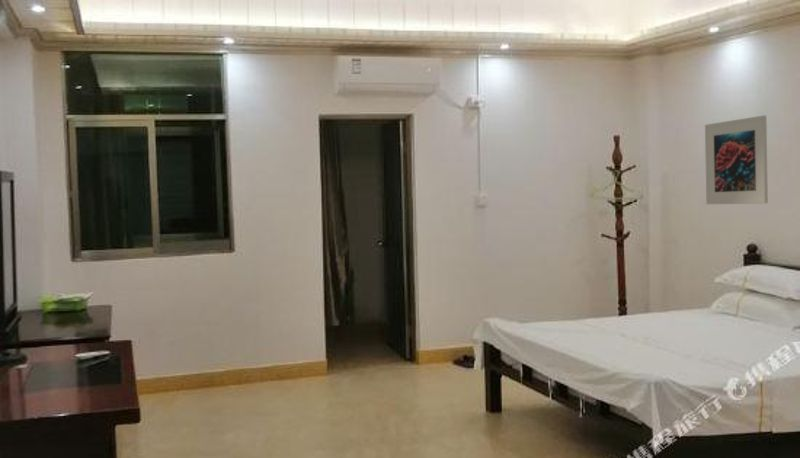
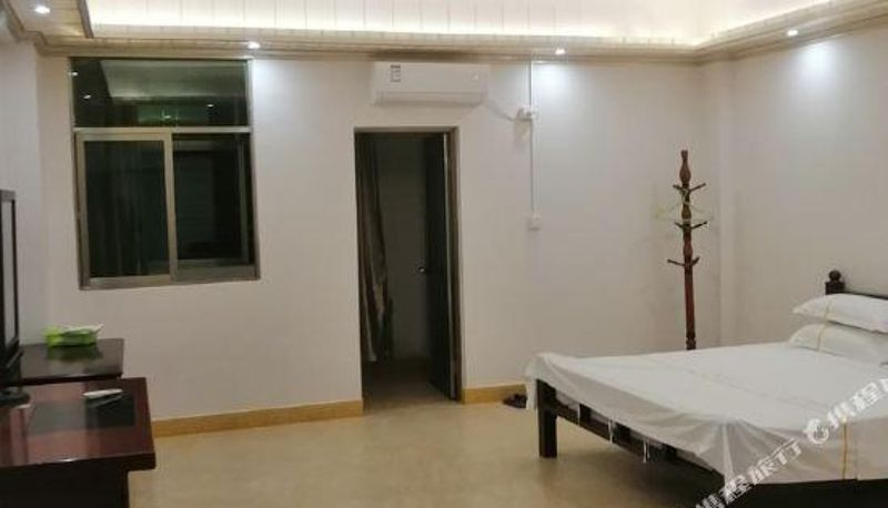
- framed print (734, 162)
